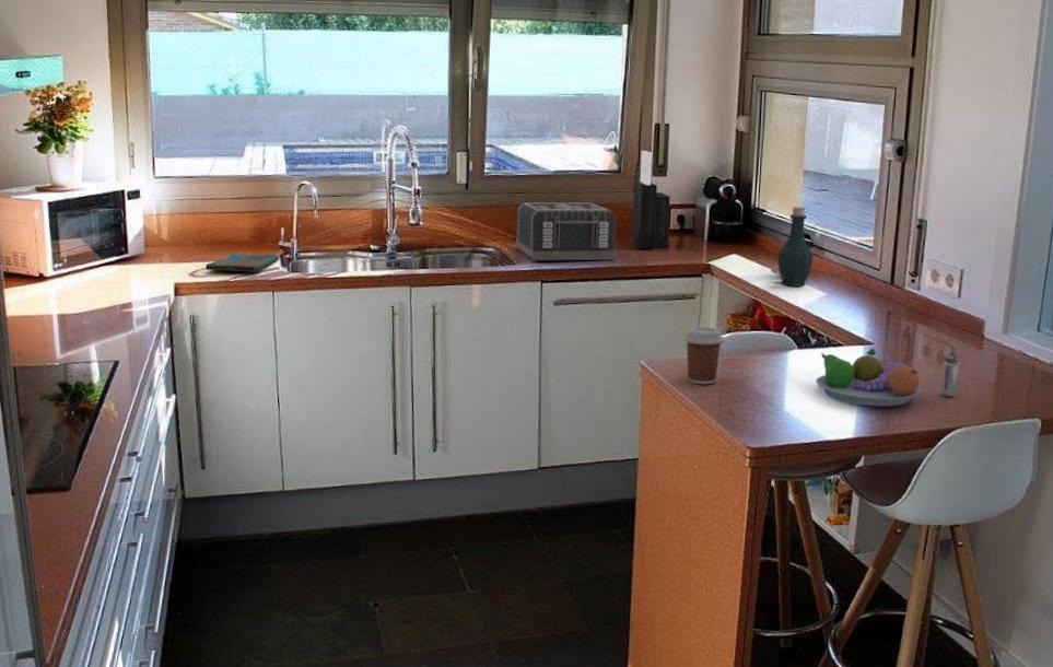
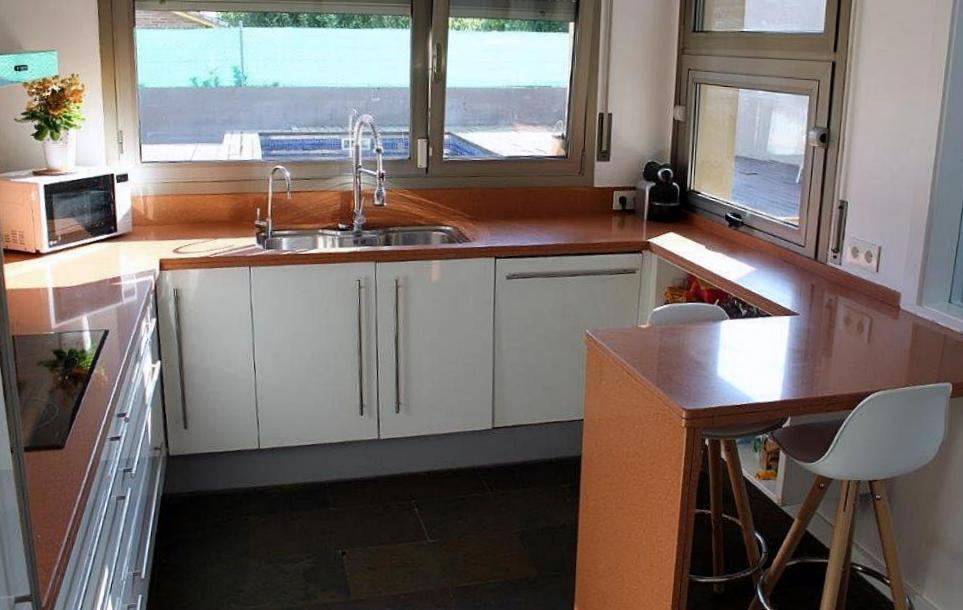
- toaster (566, 231)
- dish towel (243, 261)
- fruit bowl (866, 374)
- knife block (654, 199)
- coffee cup (702, 355)
- bottle (796, 246)
- shaker (950, 374)
